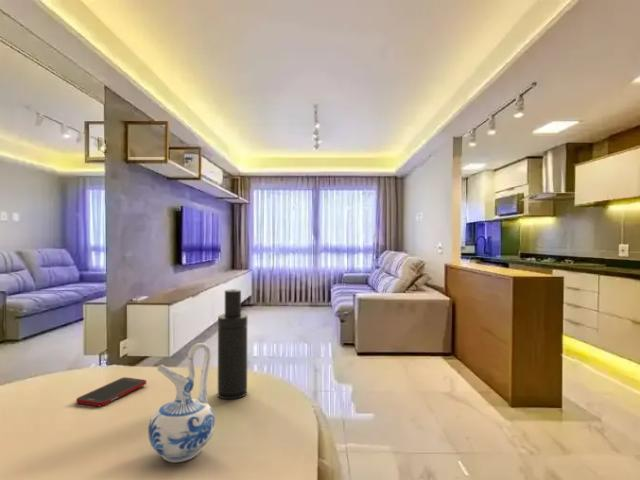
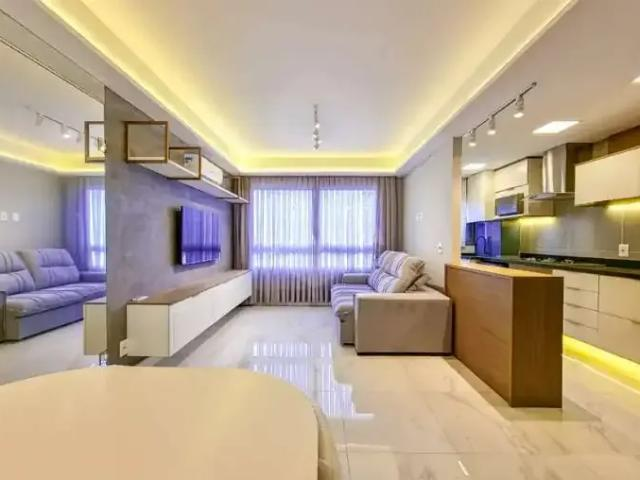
- ceramic pitcher (182, 399)
- atomizer (232, 341)
- cell phone (113, 390)
